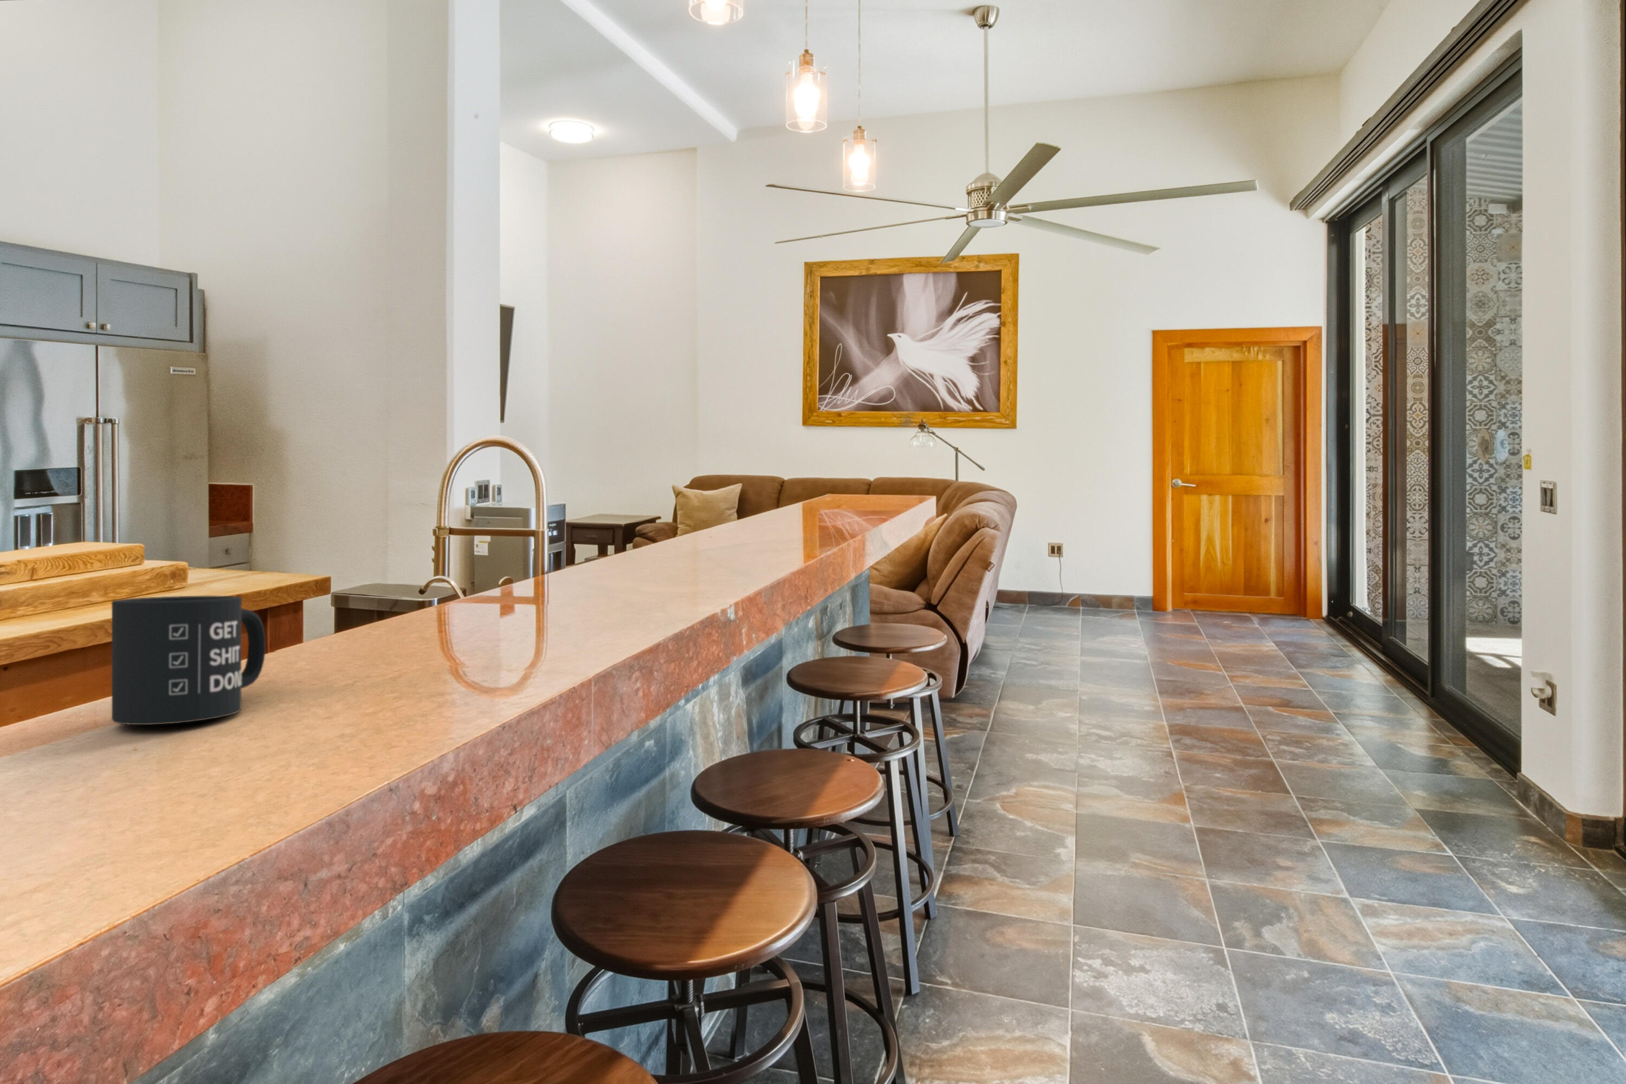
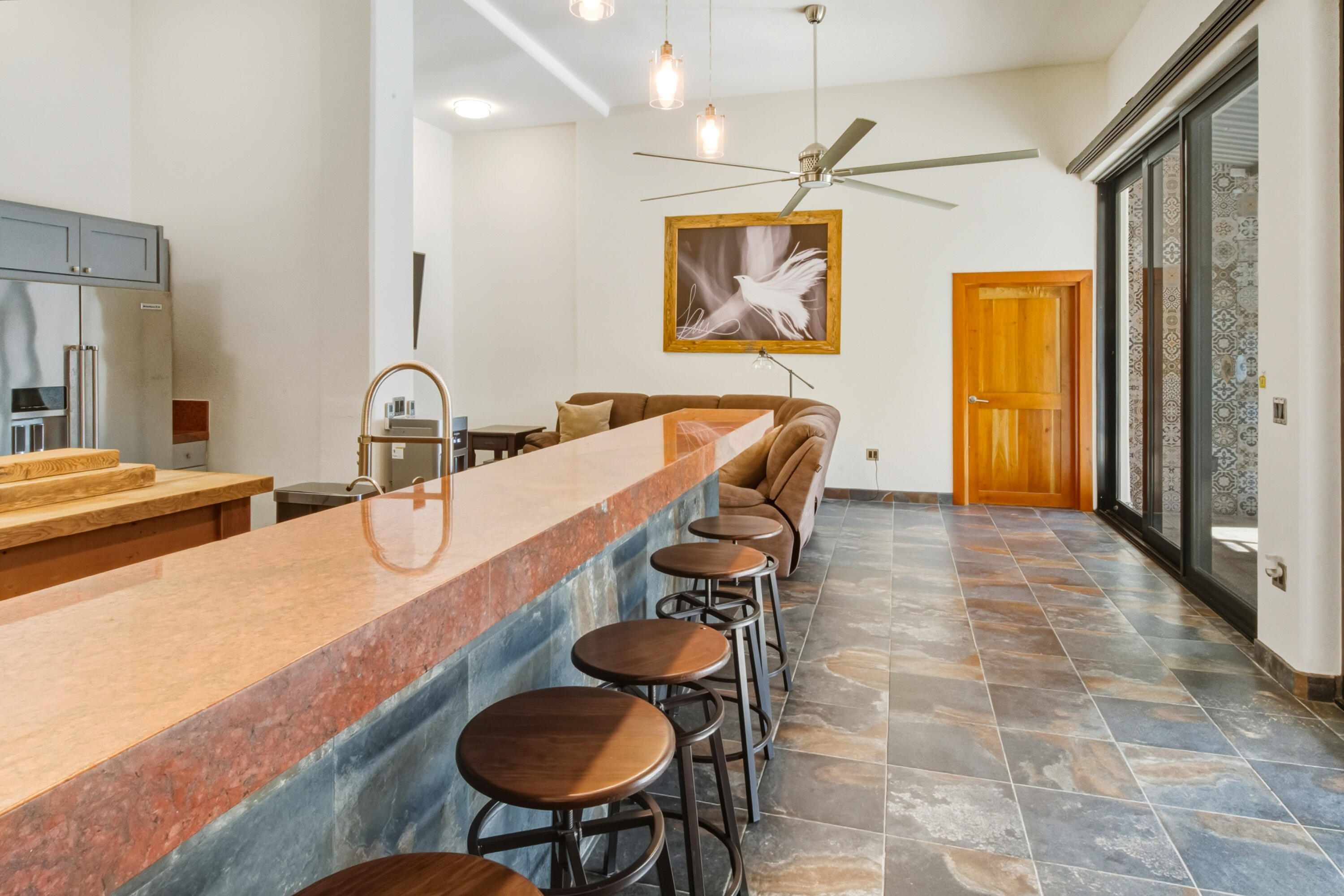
- mug (200, 653)
